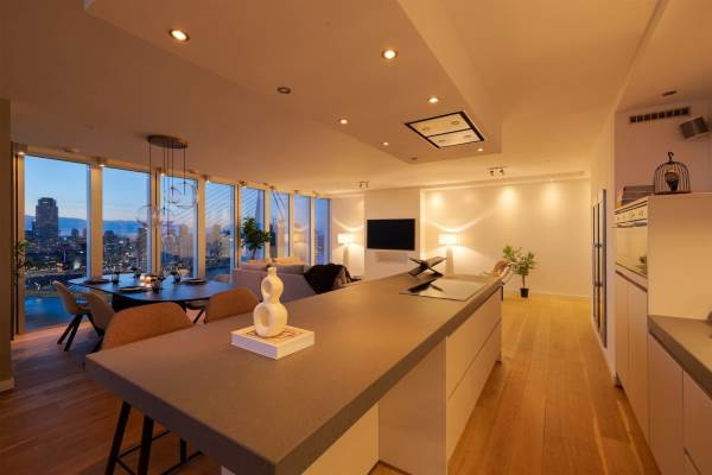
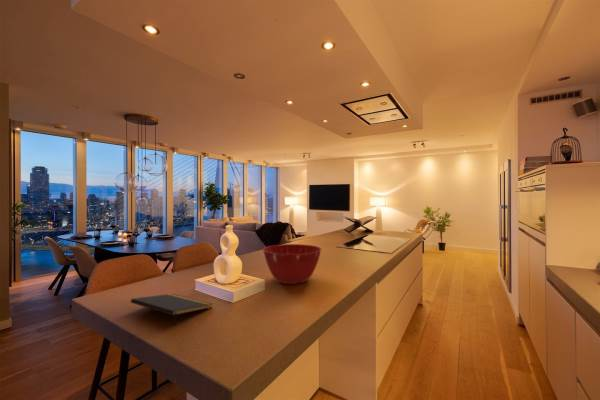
+ mixing bowl (292, 263)
+ notepad (172, 303)
